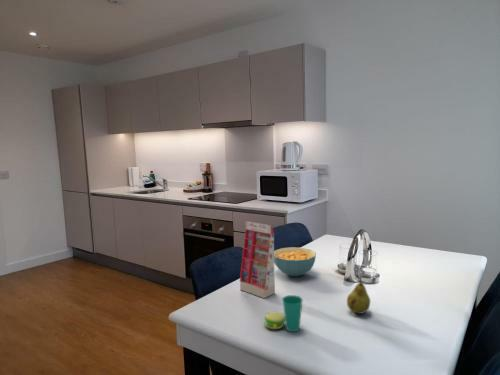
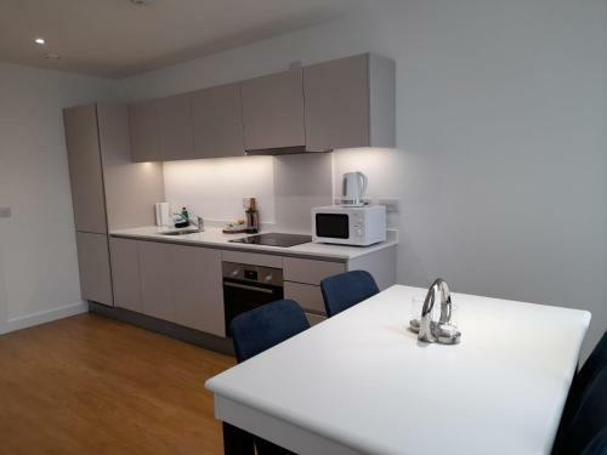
- fruit (358, 295)
- cereal bowl (294, 263)
- gift box (256, 257)
- cup (284, 312)
